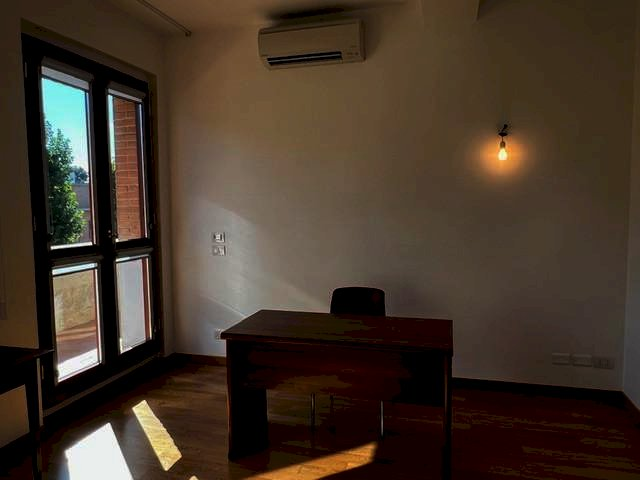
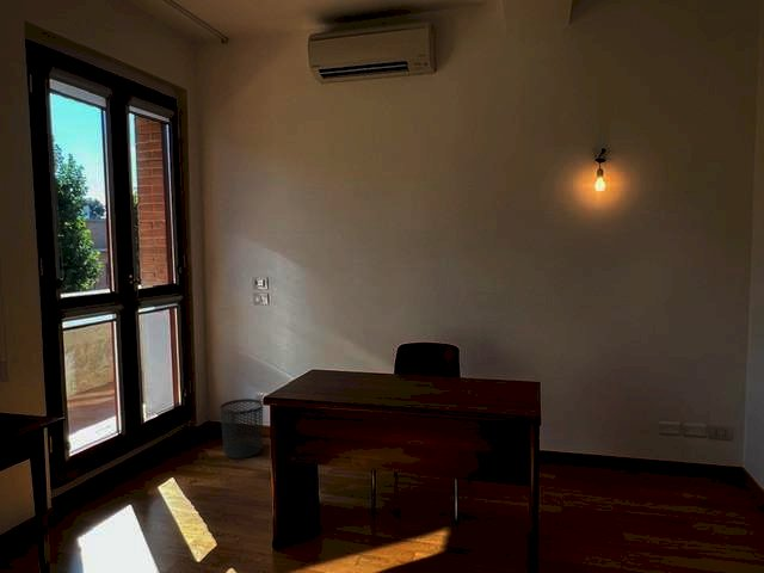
+ waste bin (242, 429)
